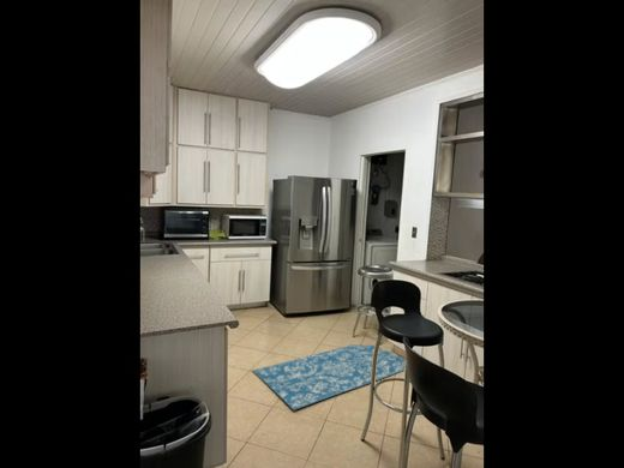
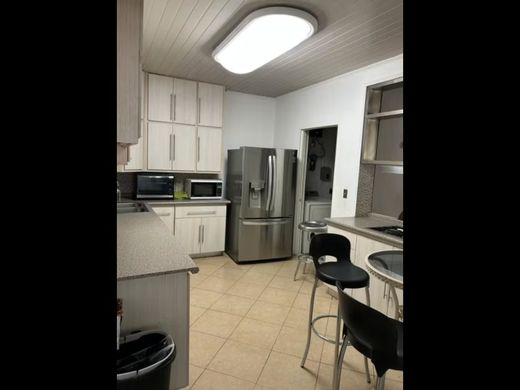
- rug (337, 367)
